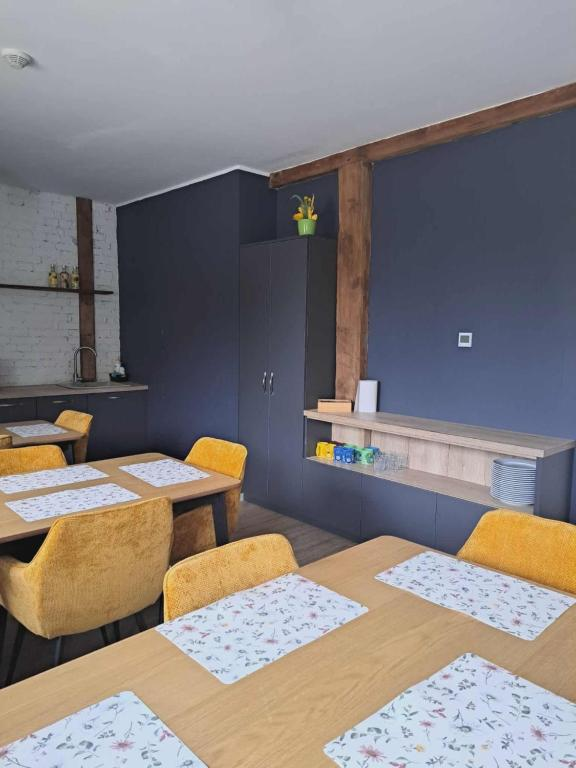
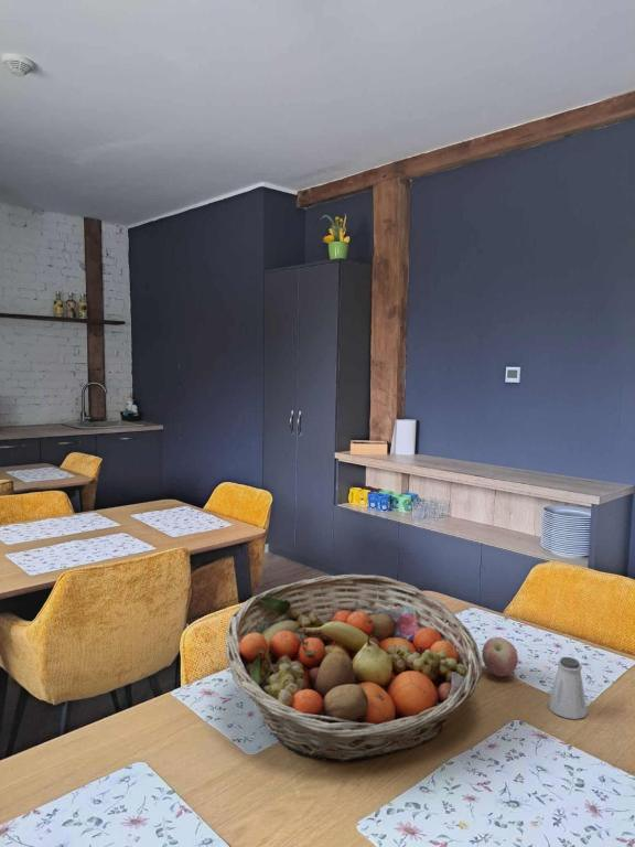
+ saltshaker (568, 685)
+ apple (499, 656)
+ fruit basket (353, 660)
